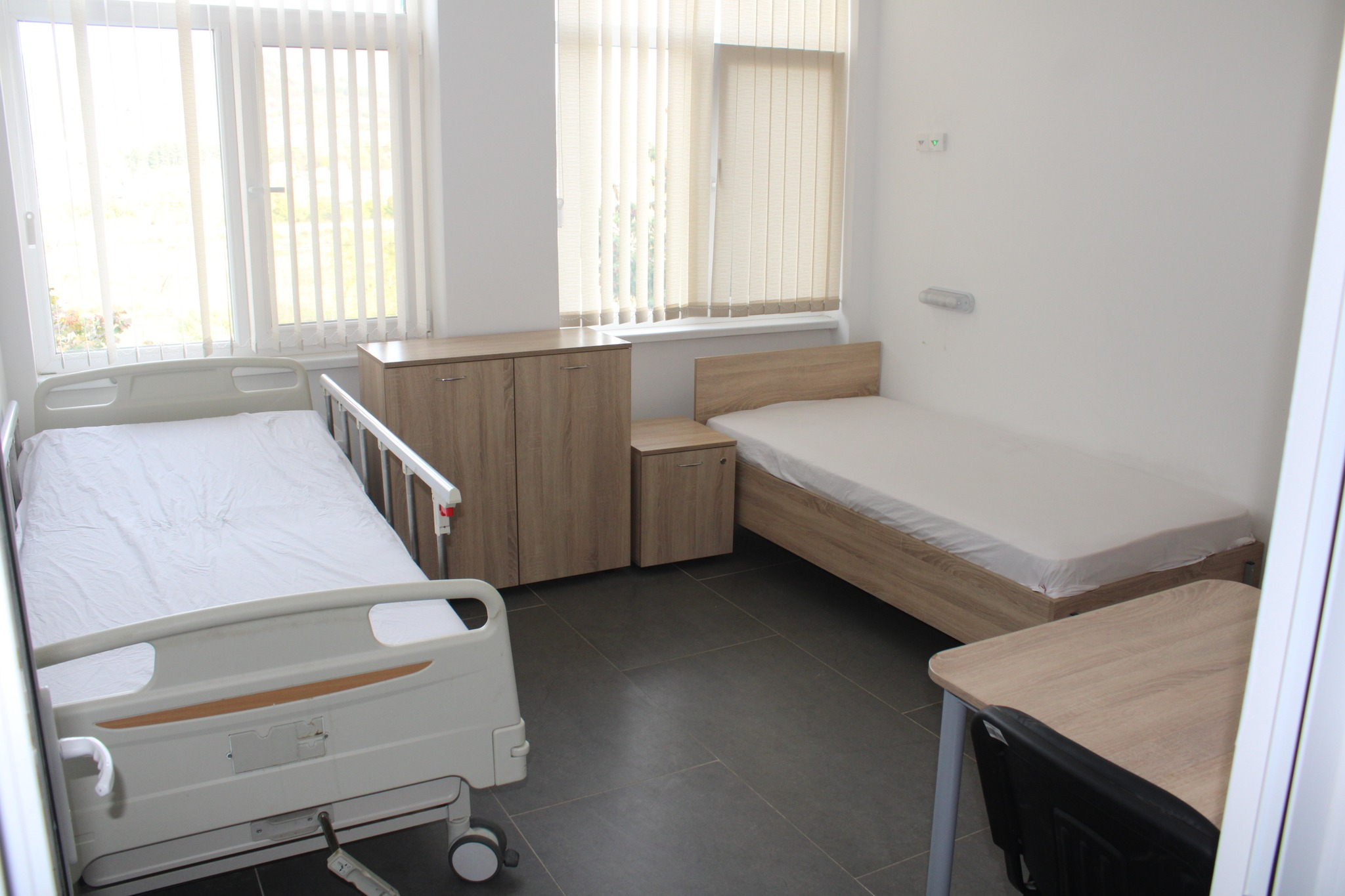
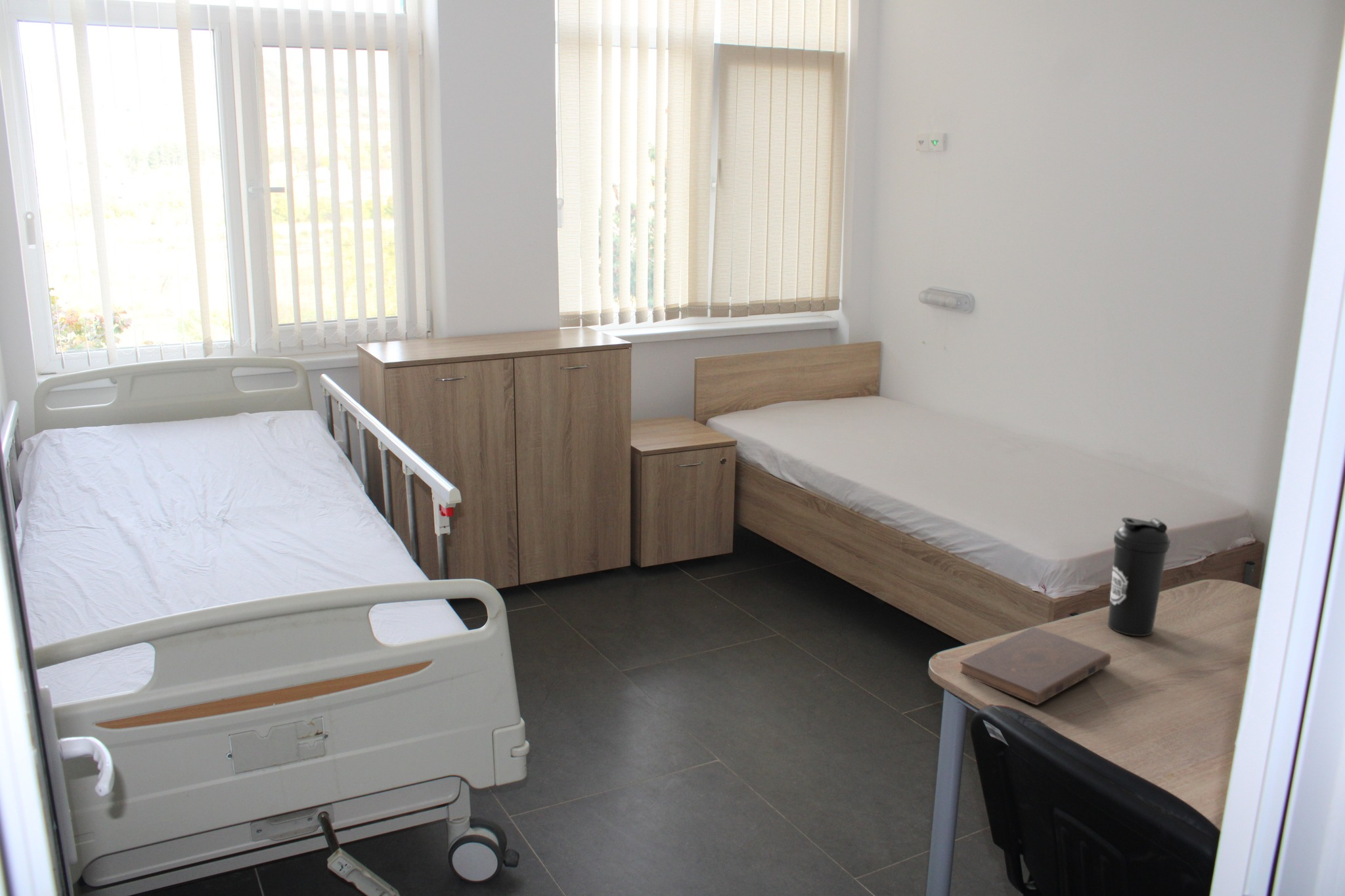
+ book (1036, 663)
+ water bottle (1137, 574)
